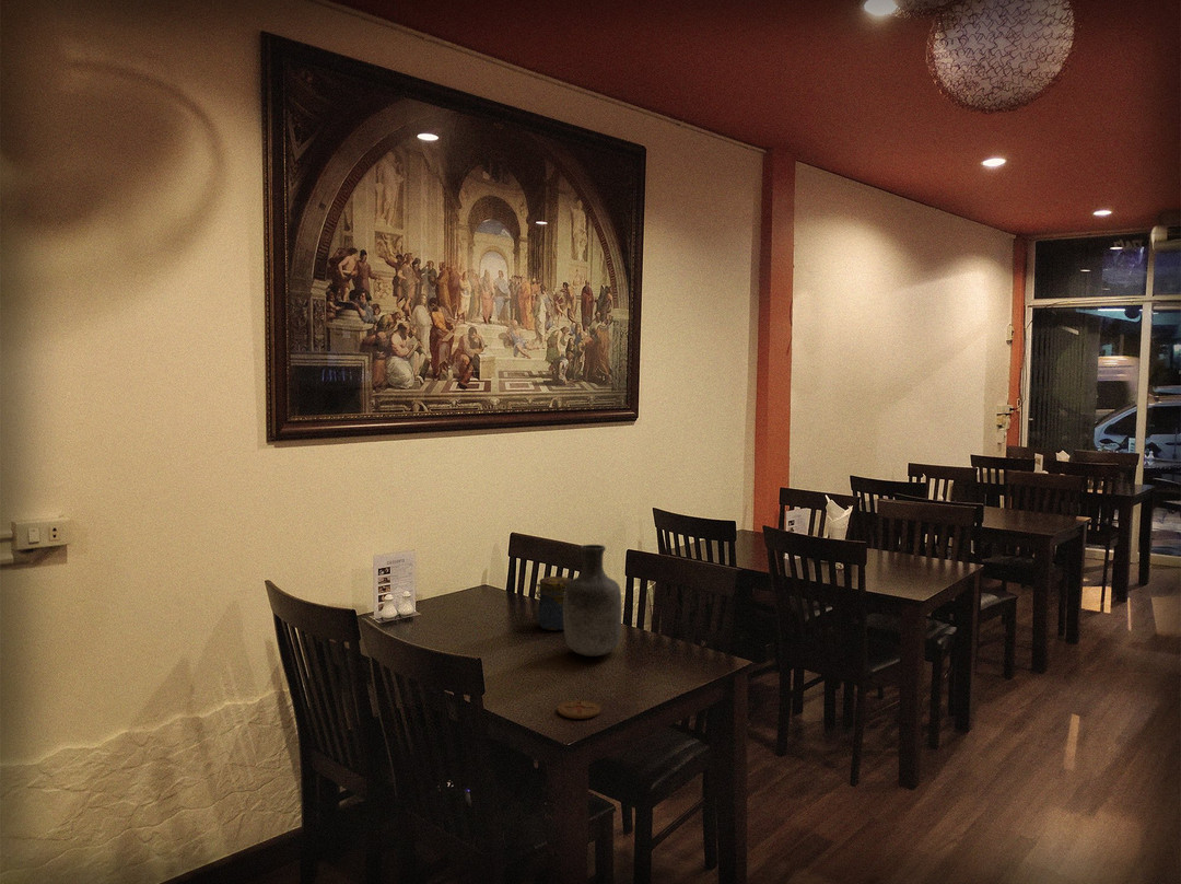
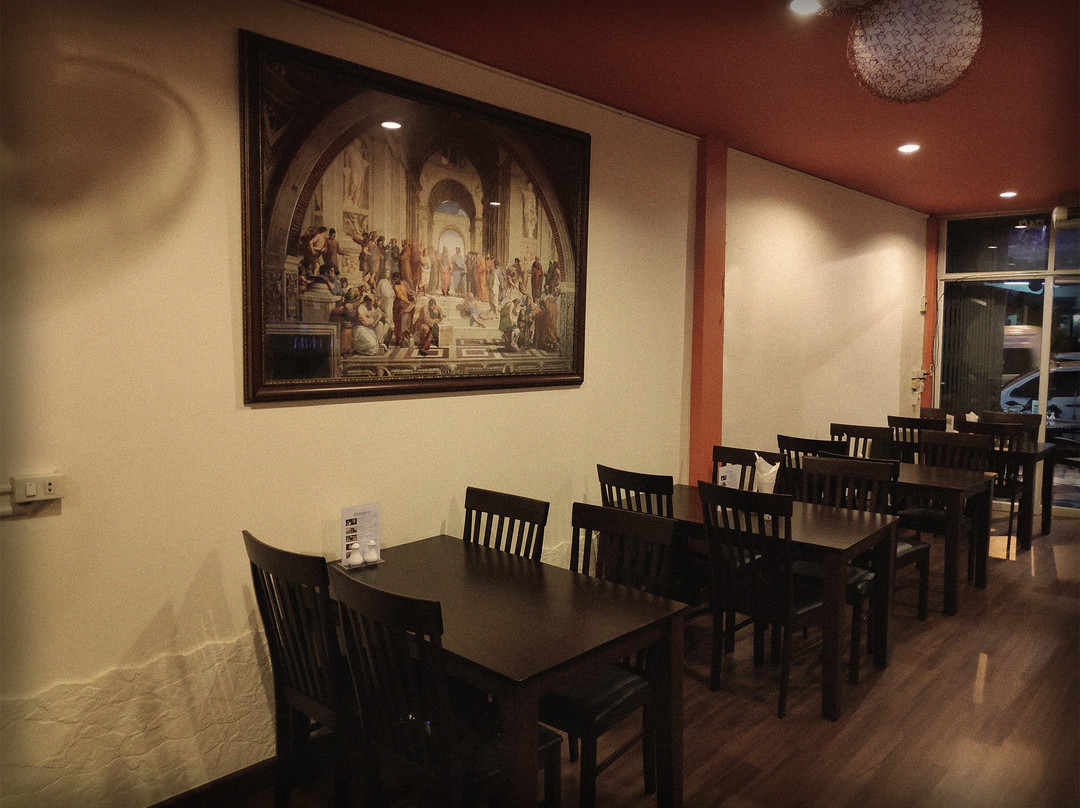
- jar (553, 602)
- coaster (578, 709)
- vase (593, 600)
